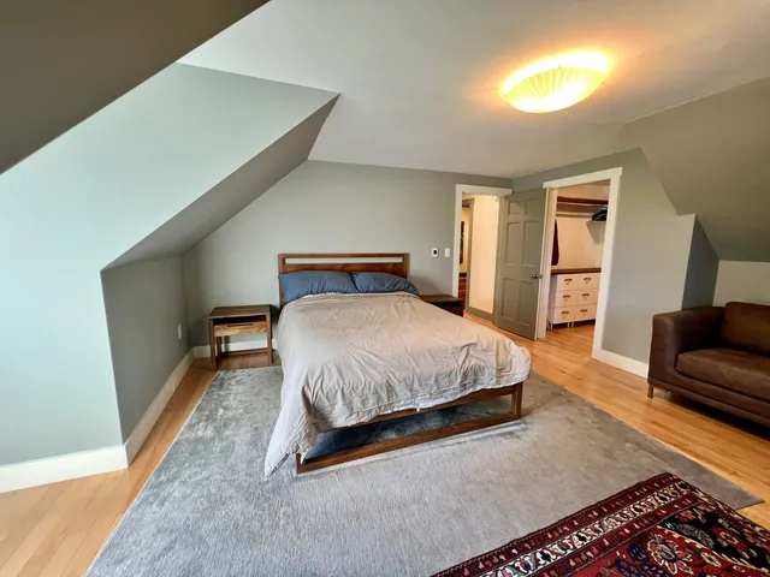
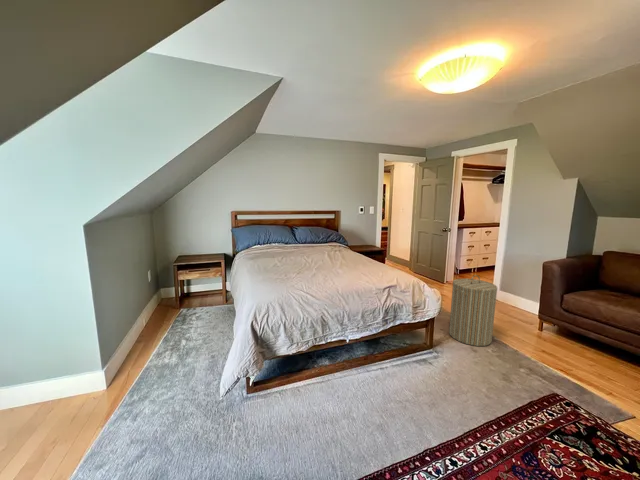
+ laundry hamper (472, 306)
